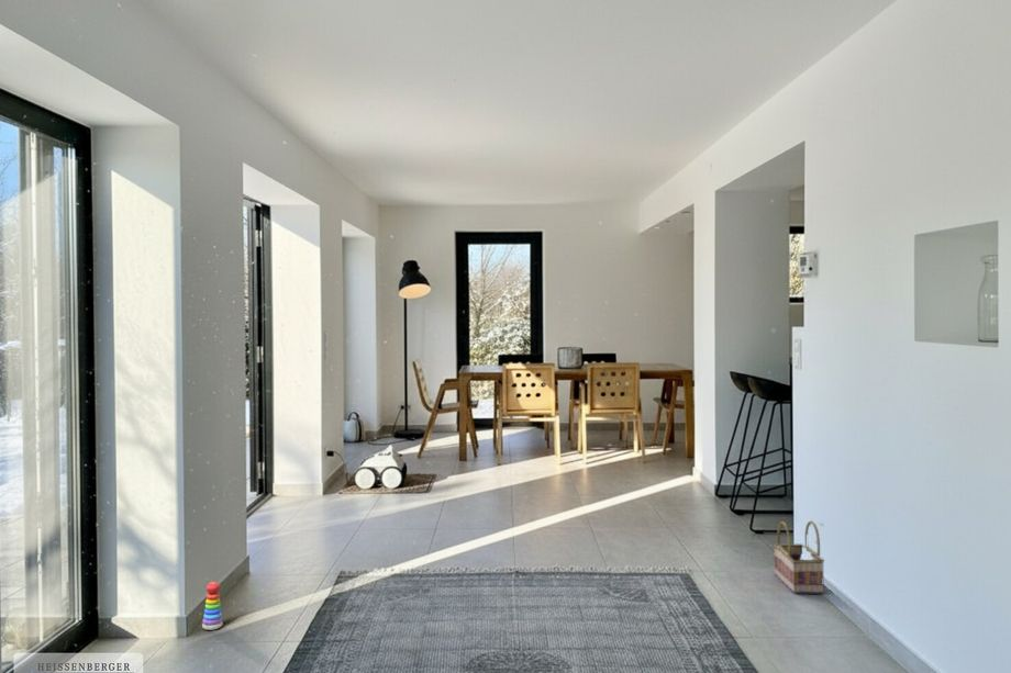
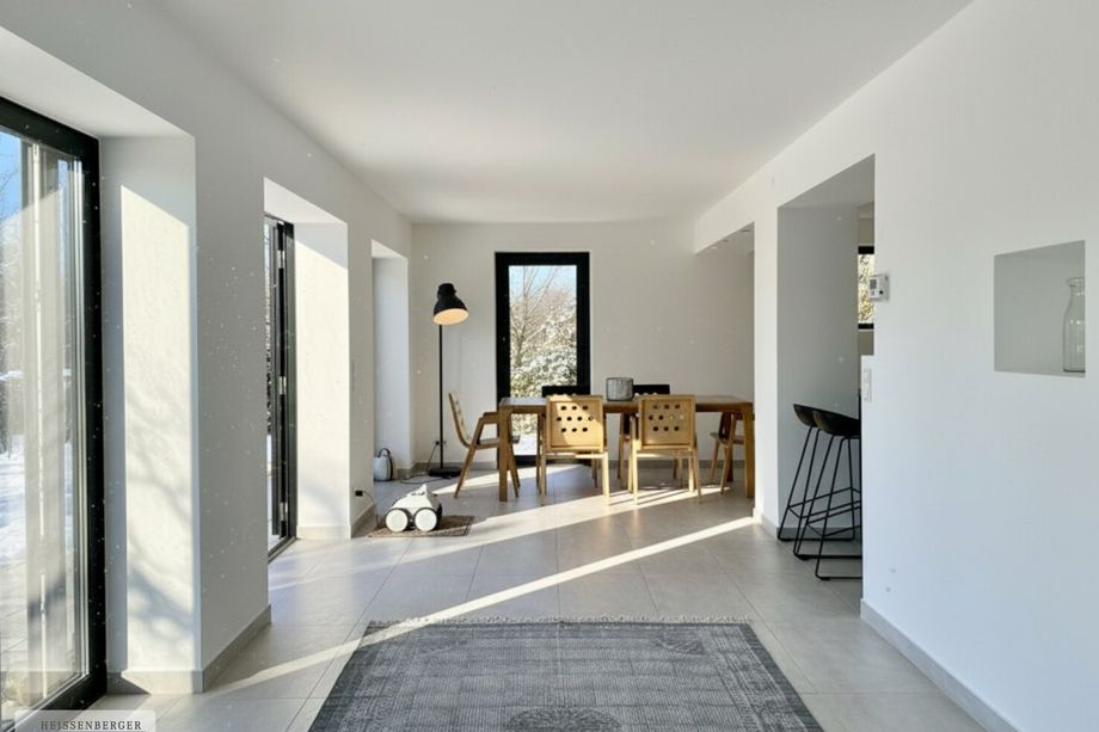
- stacking toy (212, 604)
- basket (798, 552)
